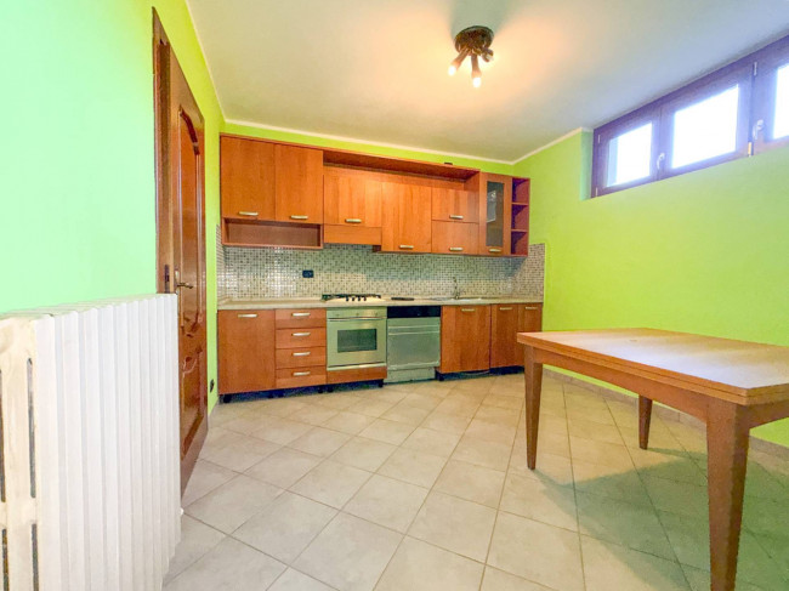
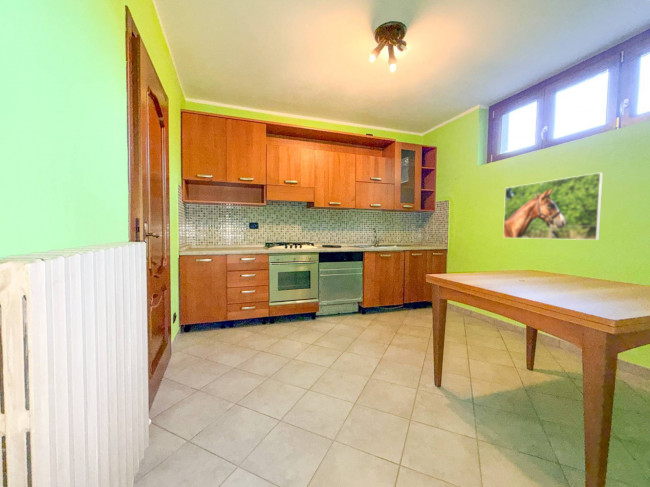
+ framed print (545, 210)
